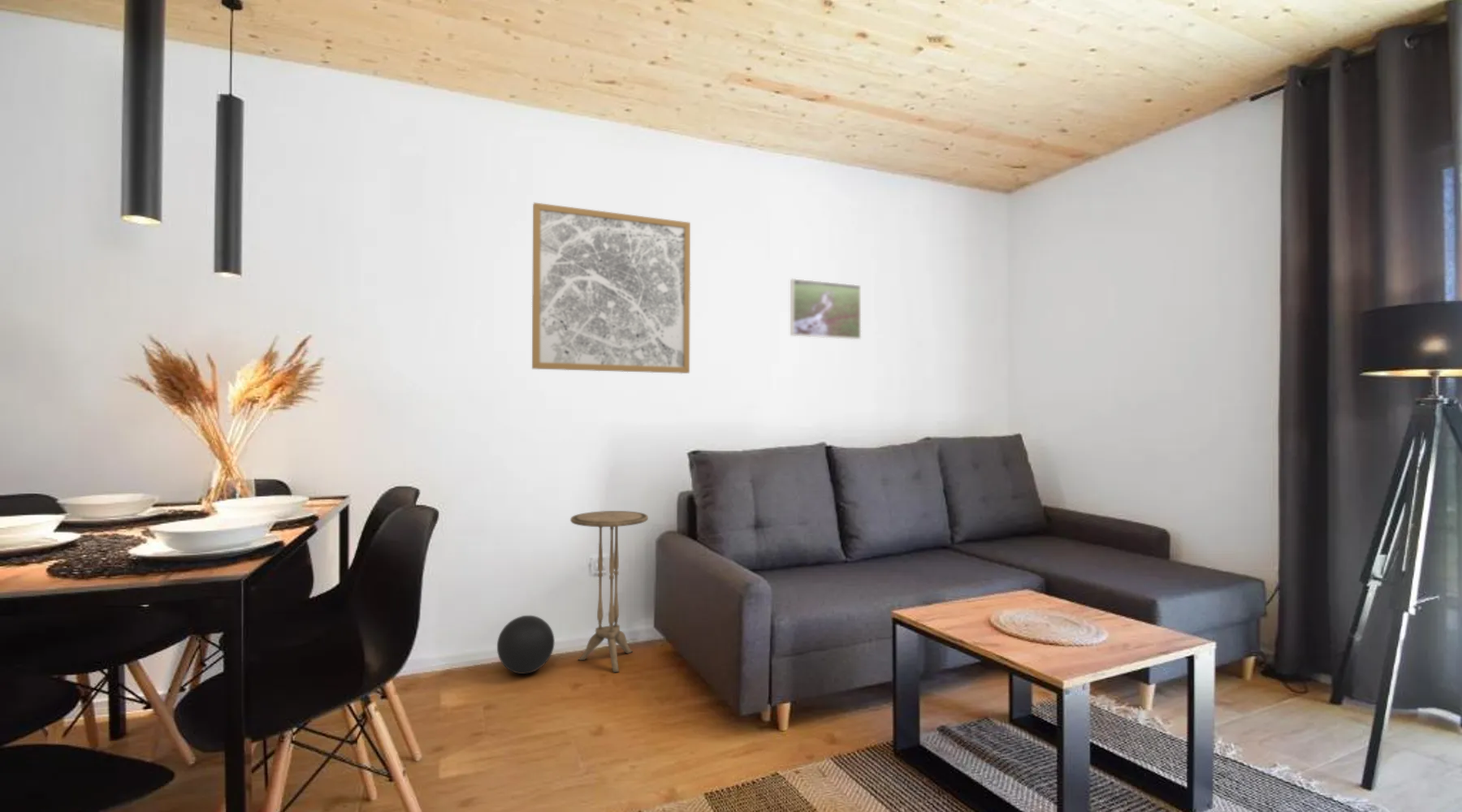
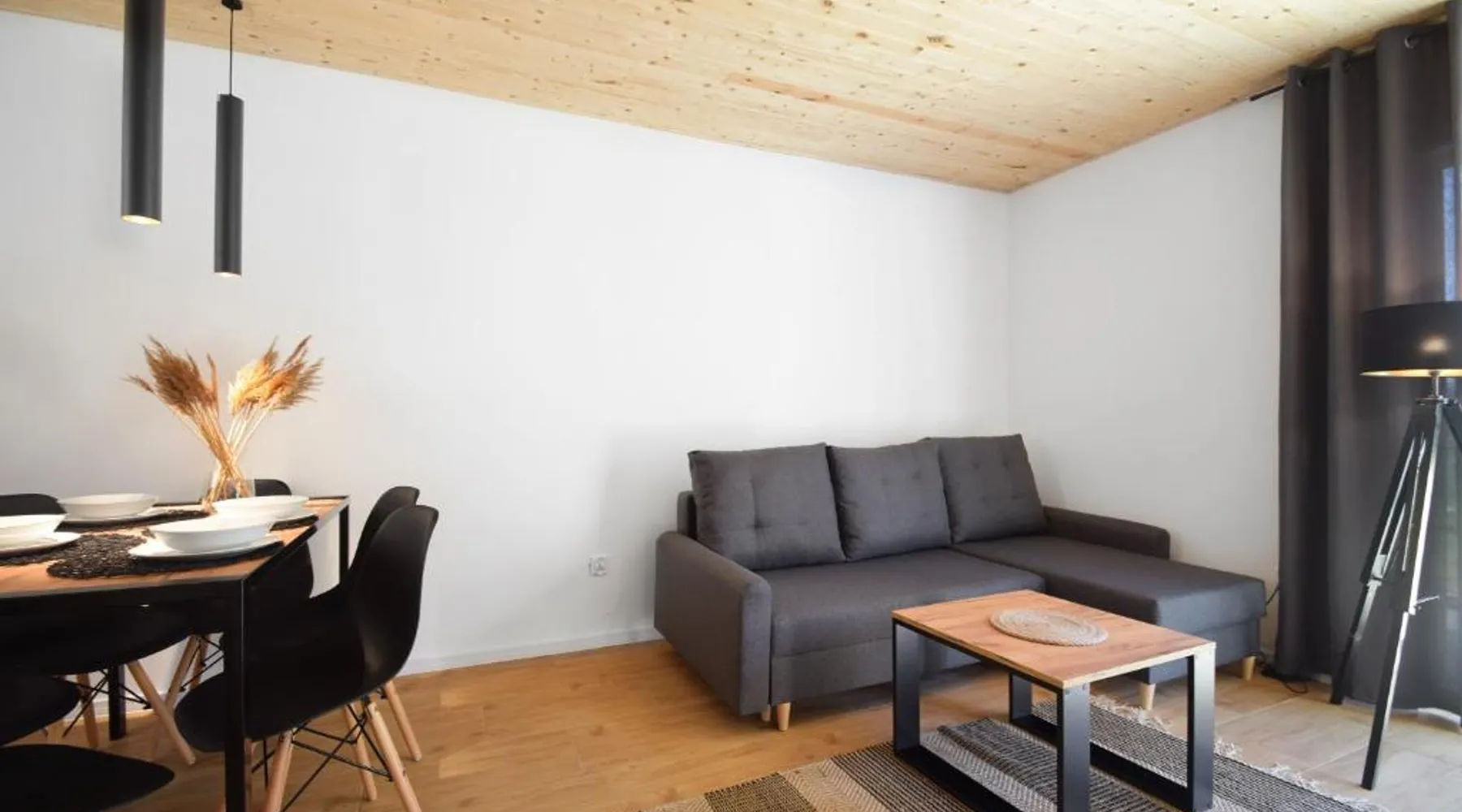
- ball (526, 644)
- wall art (614, 292)
- side table (610, 588)
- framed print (826, 309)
